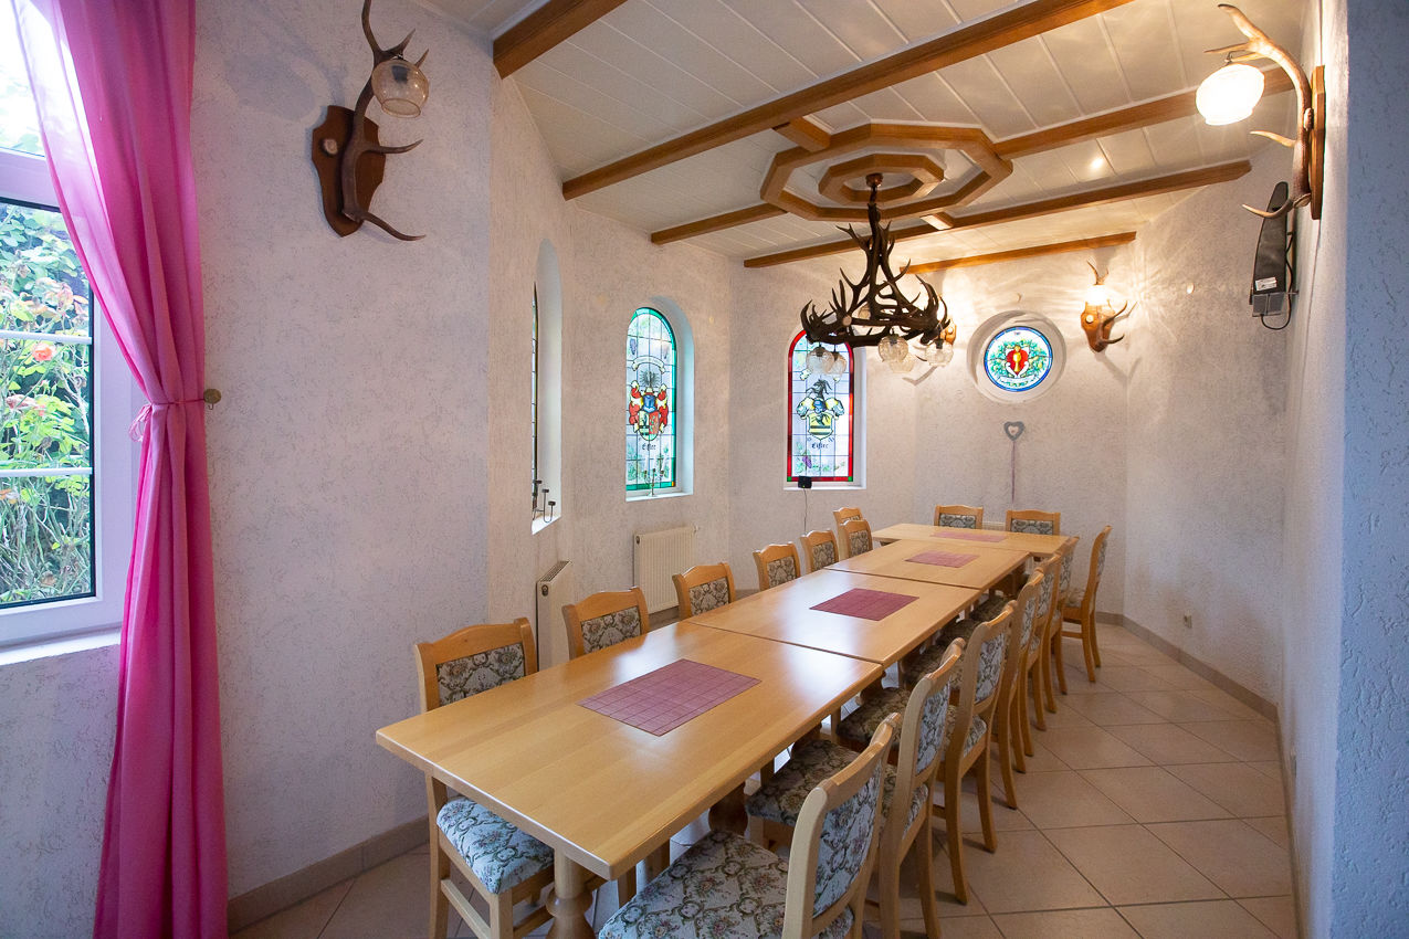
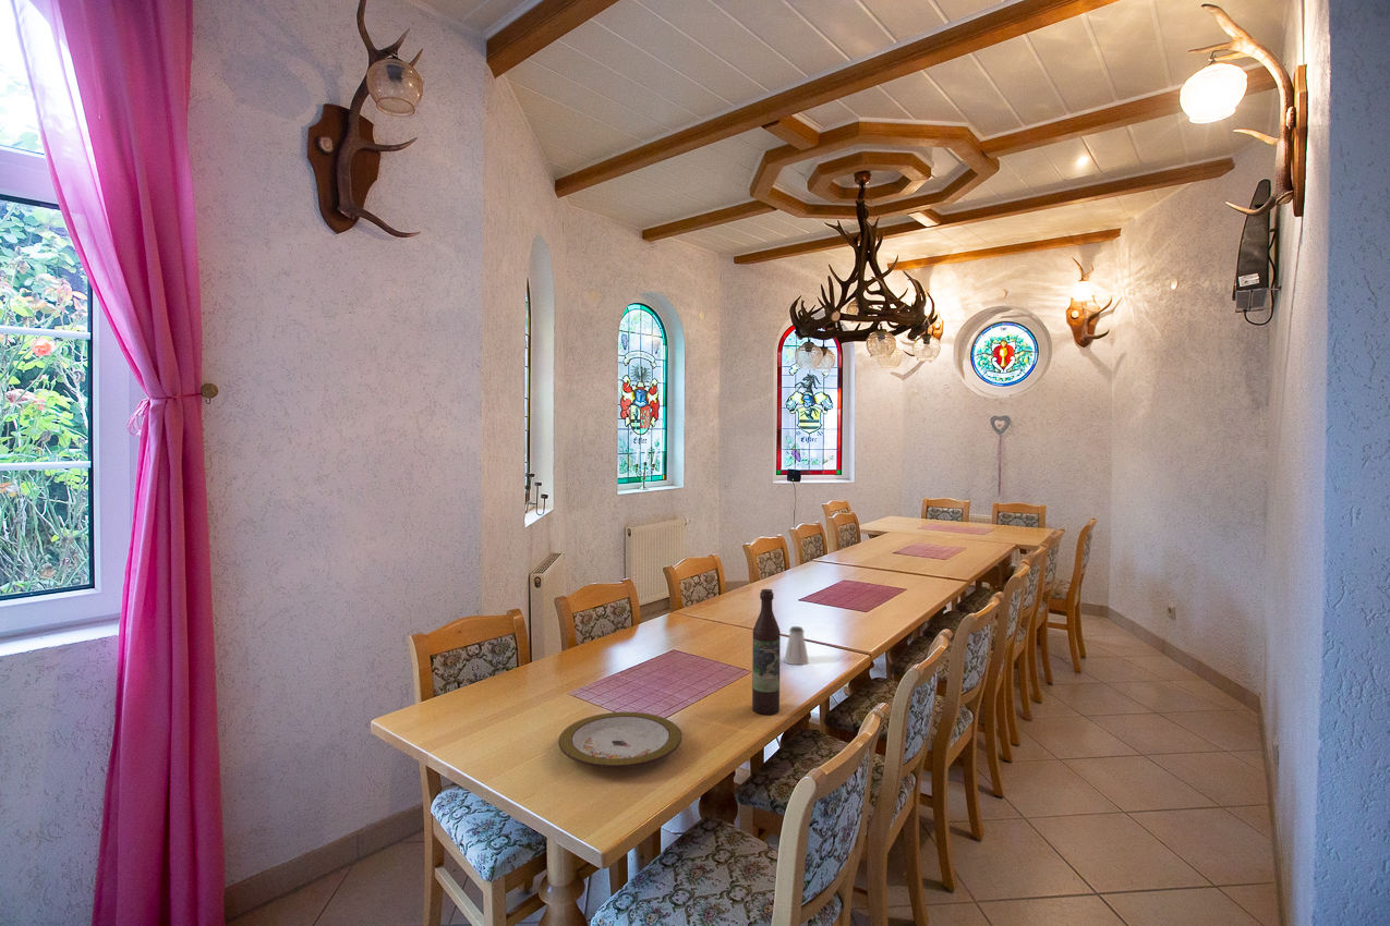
+ plate (620, 741)
+ wine bottle (765, 649)
+ saltshaker (796, 644)
